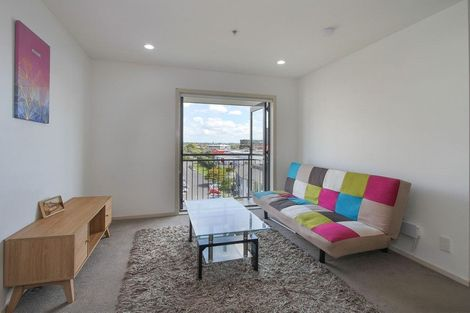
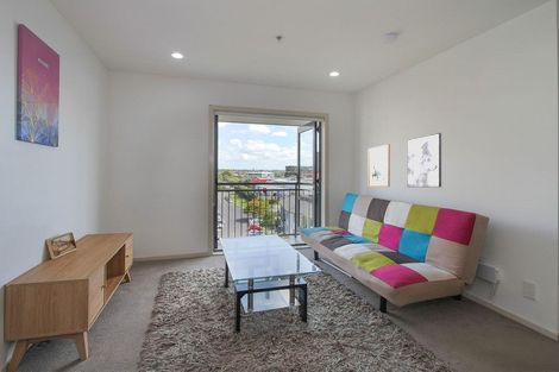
+ wall art (422, 162)
+ wall art (377, 166)
